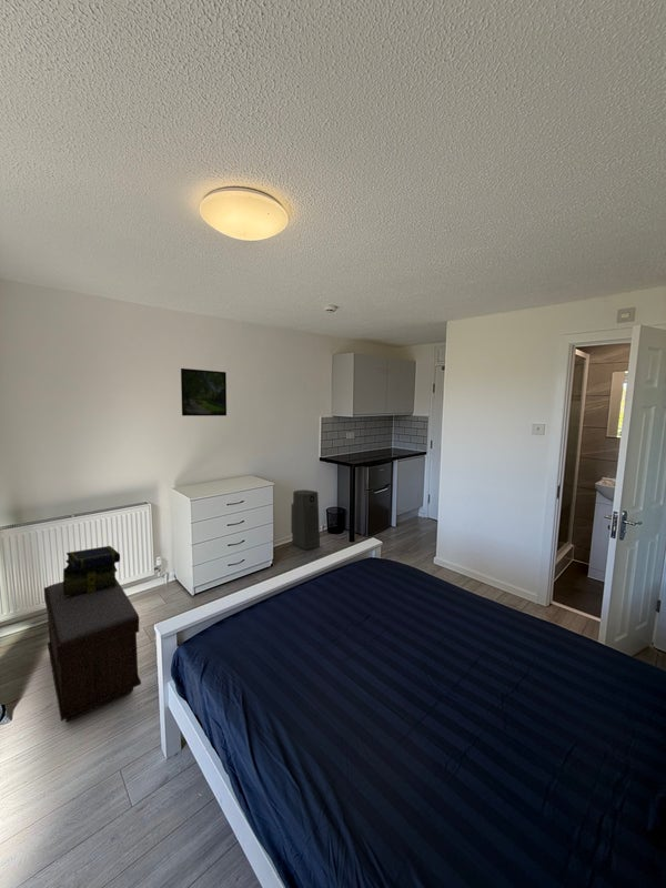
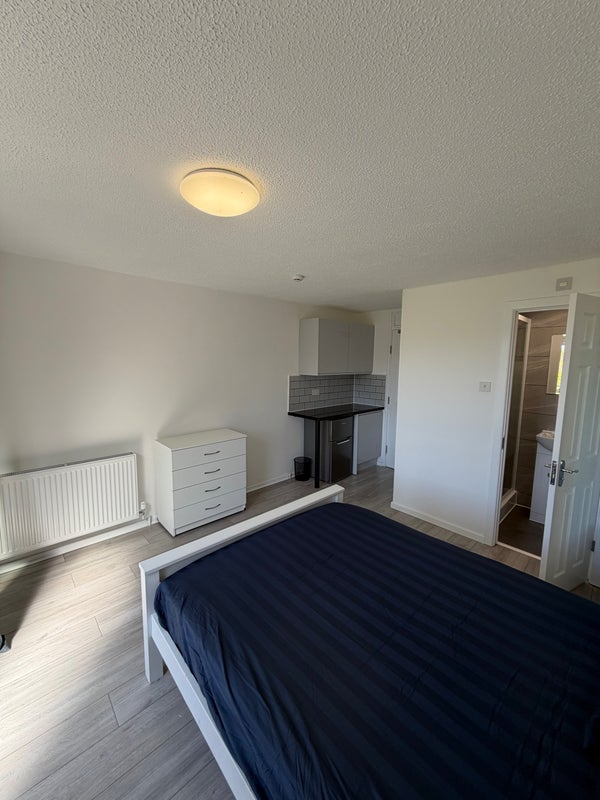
- stack of books (91, 567)
- bench (90, 634)
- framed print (204, 393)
- air purifier (304, 517)
